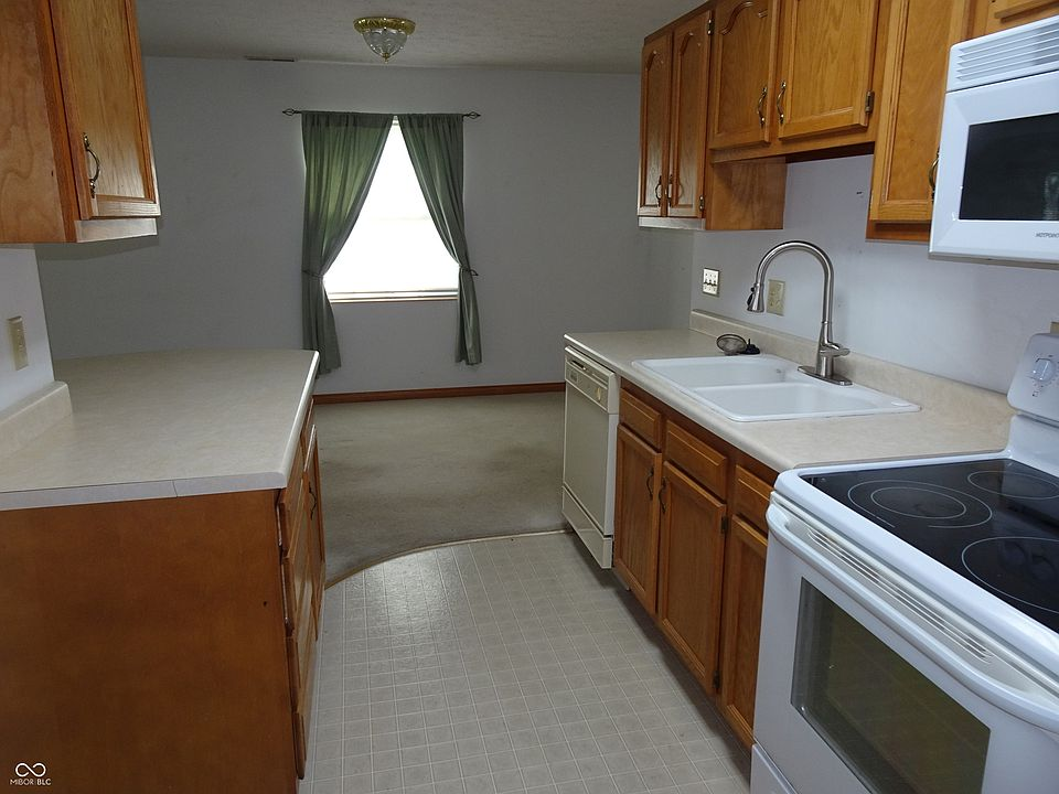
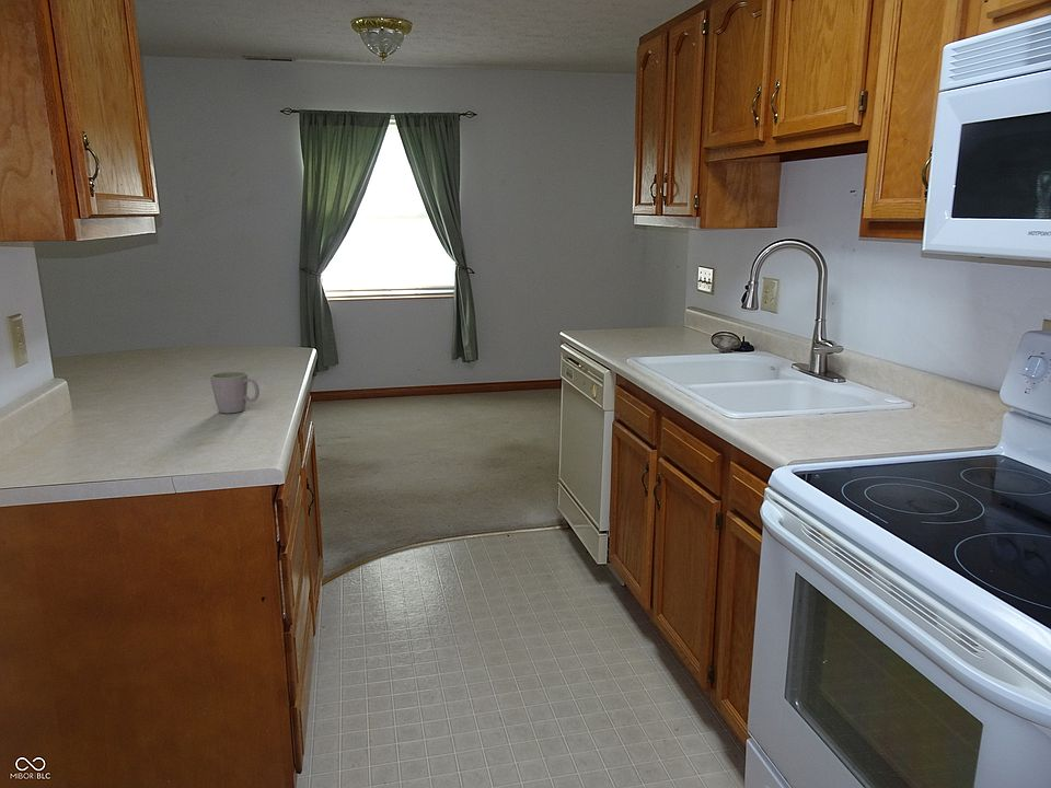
+ mug (236, 392)
